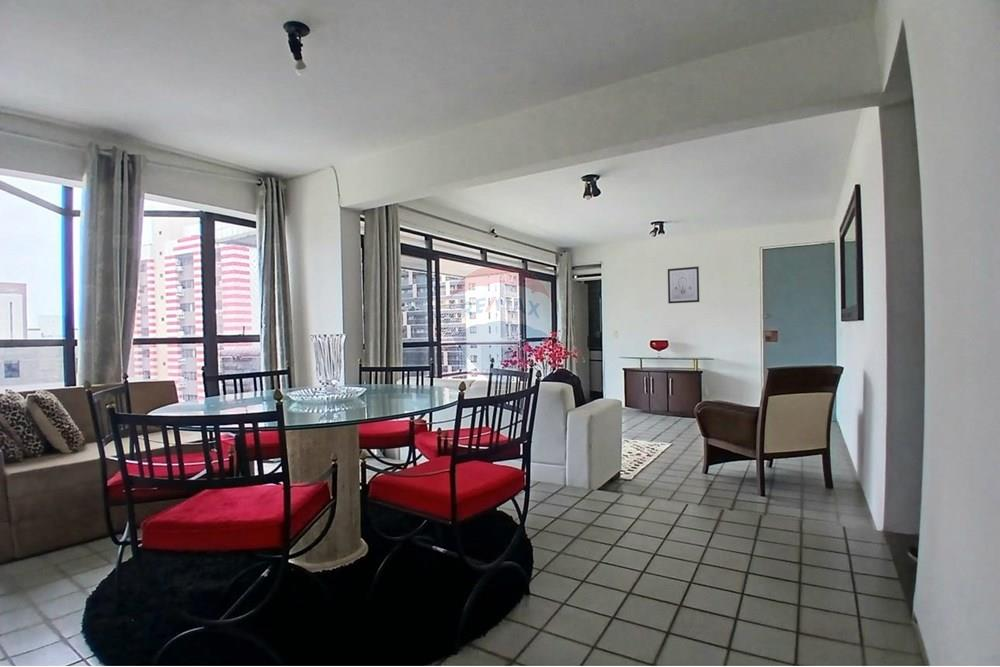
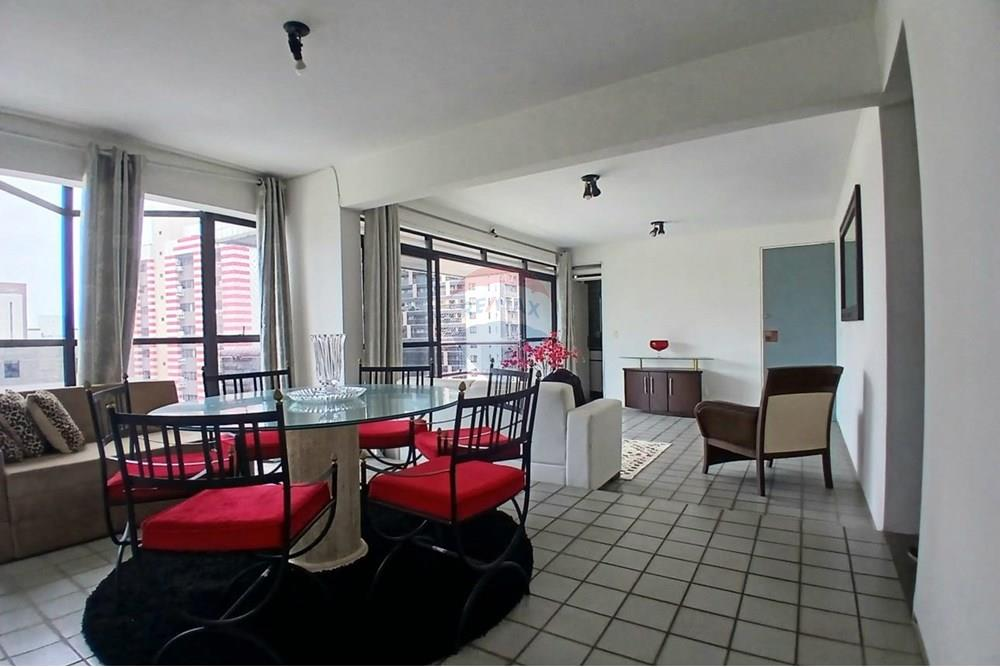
- wall art (683, 285)
